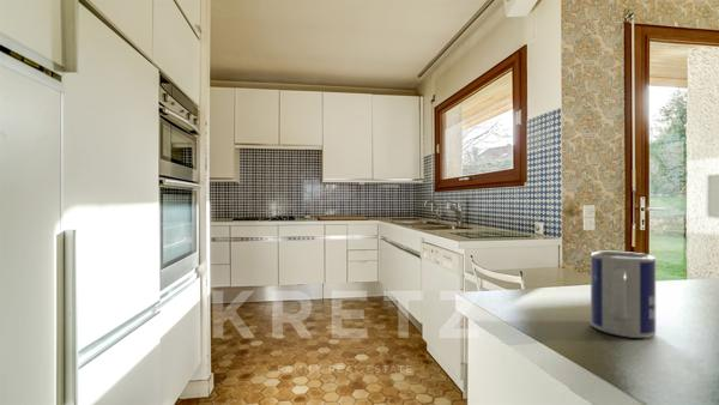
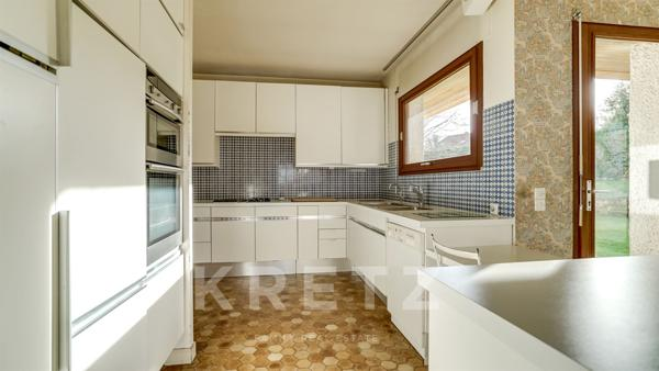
- mug (621, 294)
